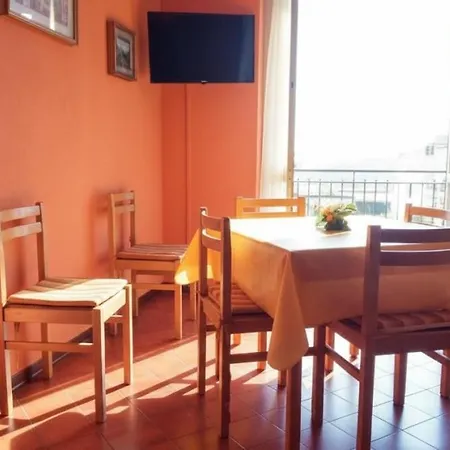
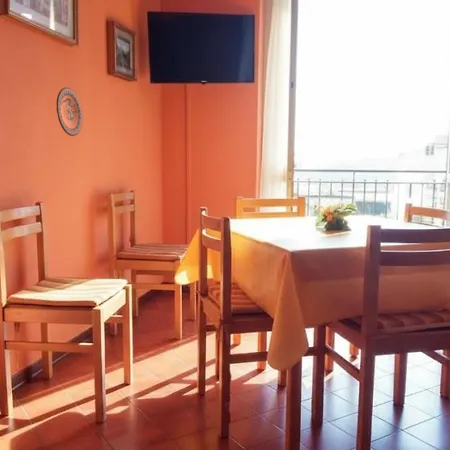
+ decorative plate (69, 112)
